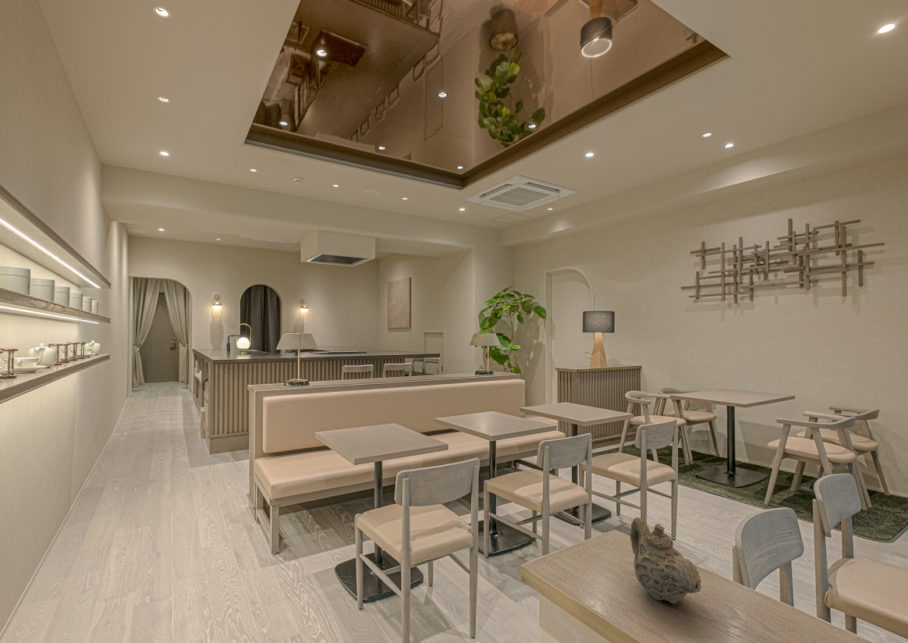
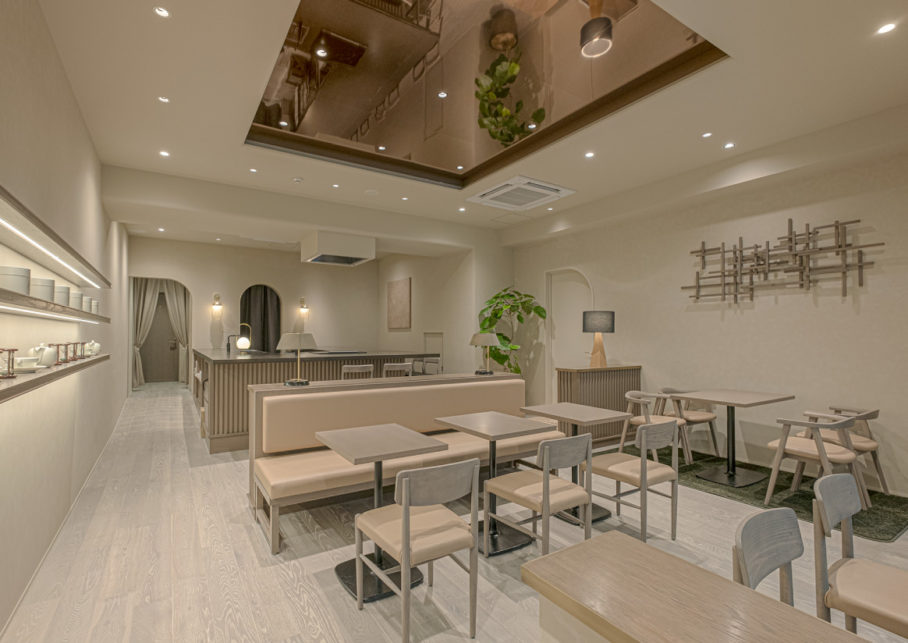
- teapot (660, 558)
